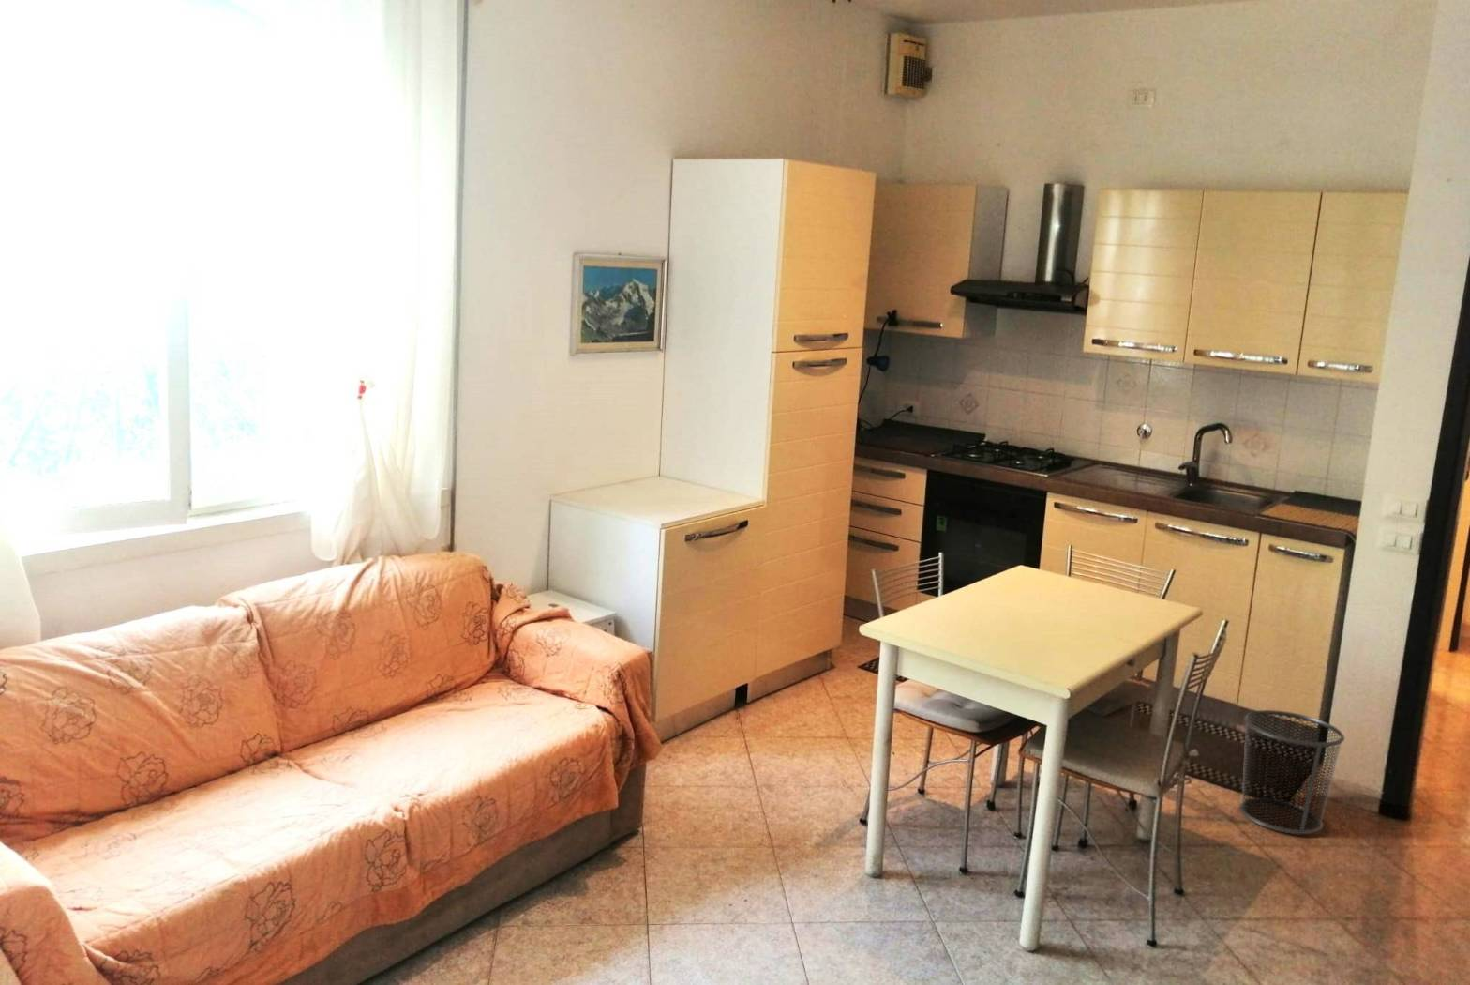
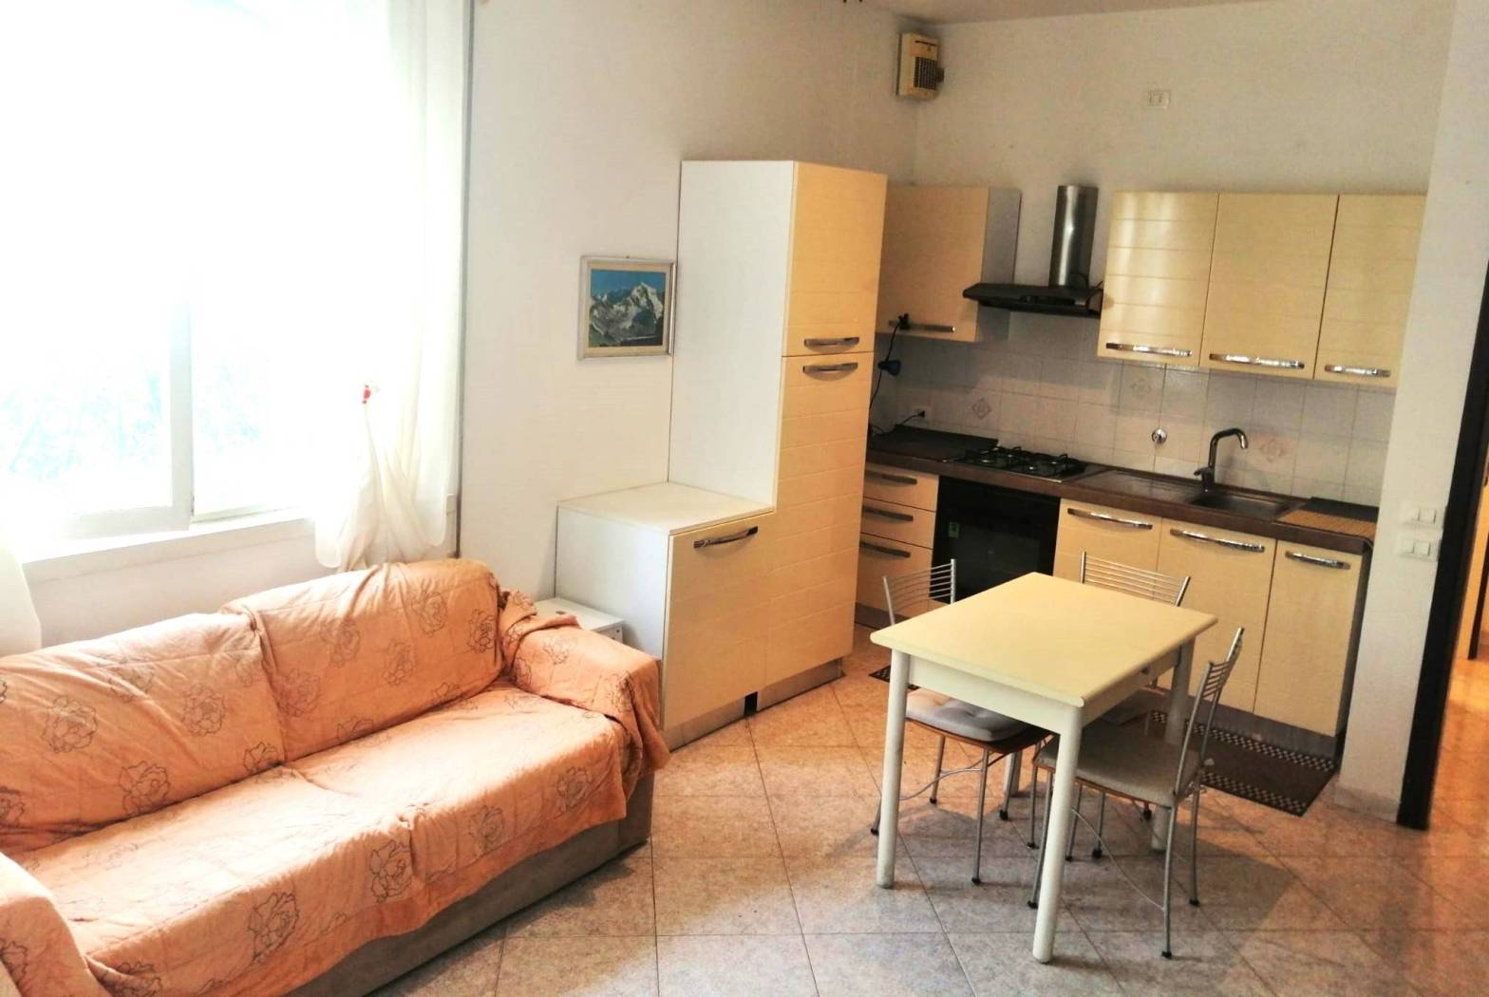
- waste bin (1287, 771)
